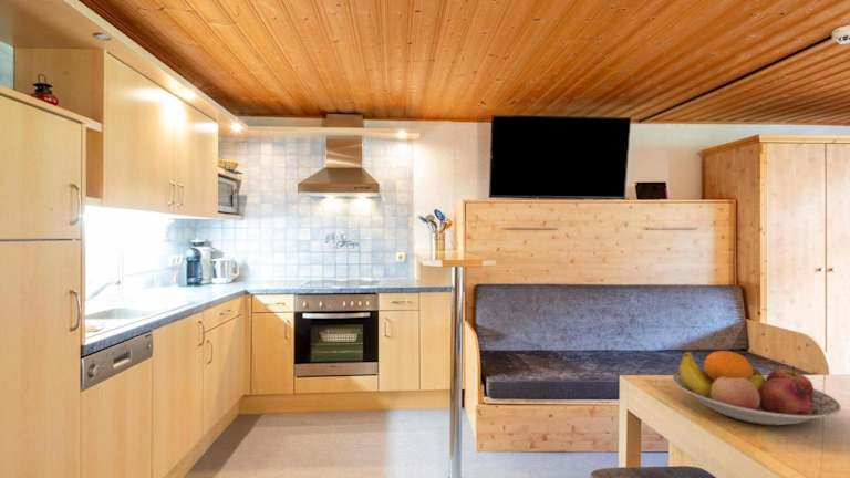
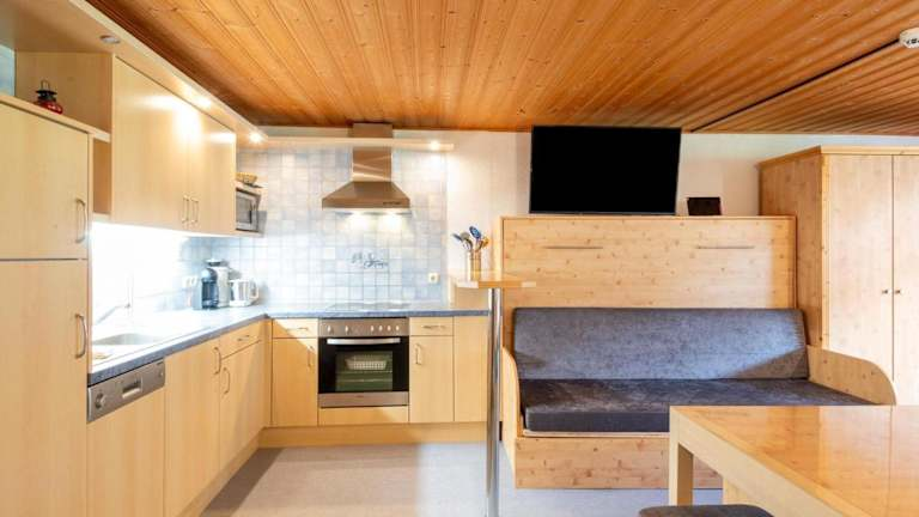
- fruit bowl (748, 383)
